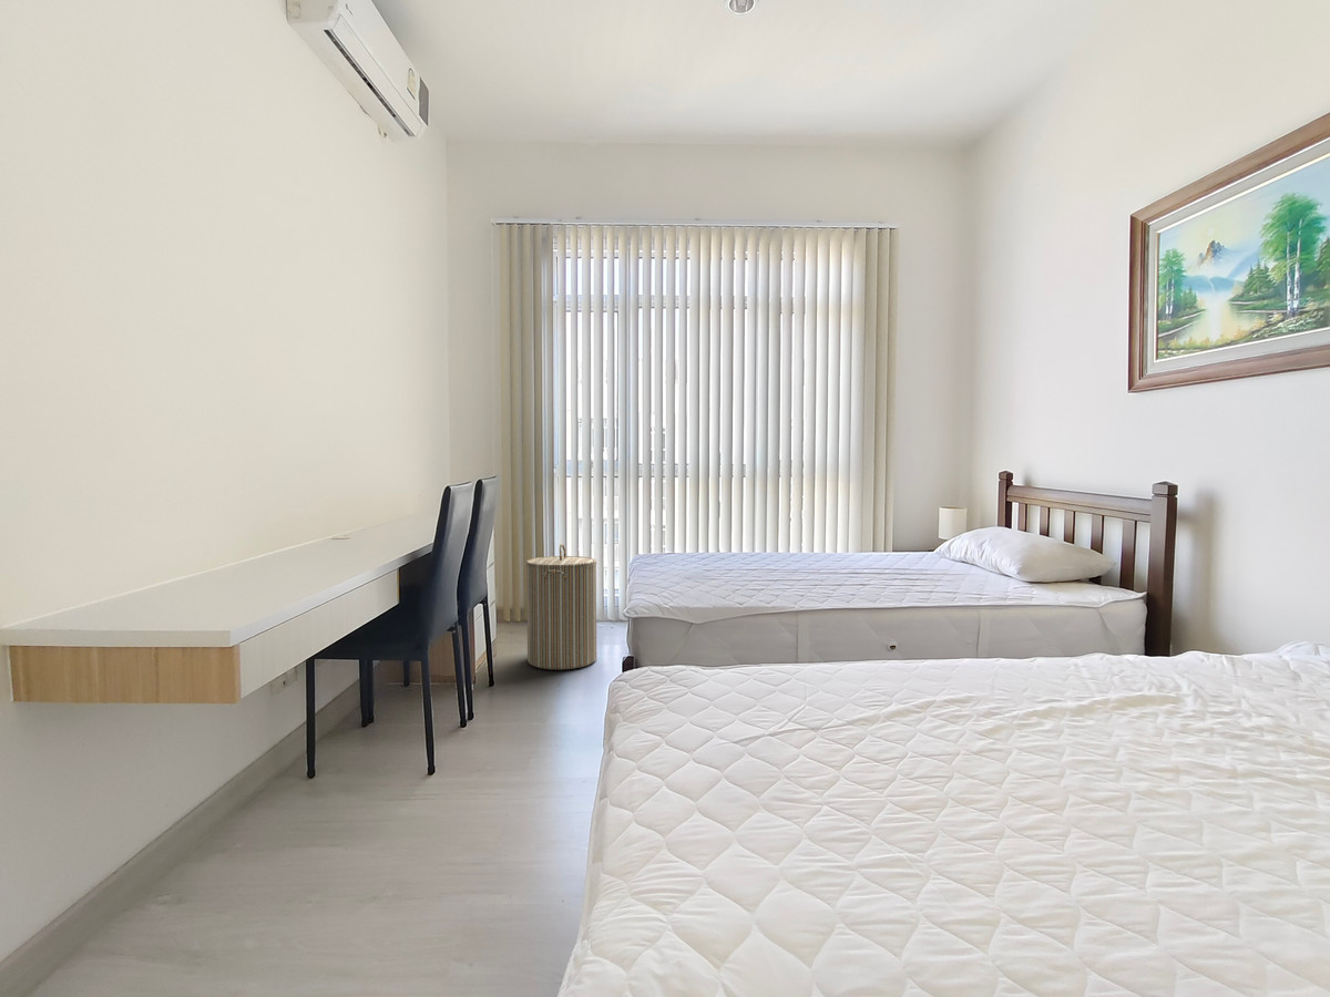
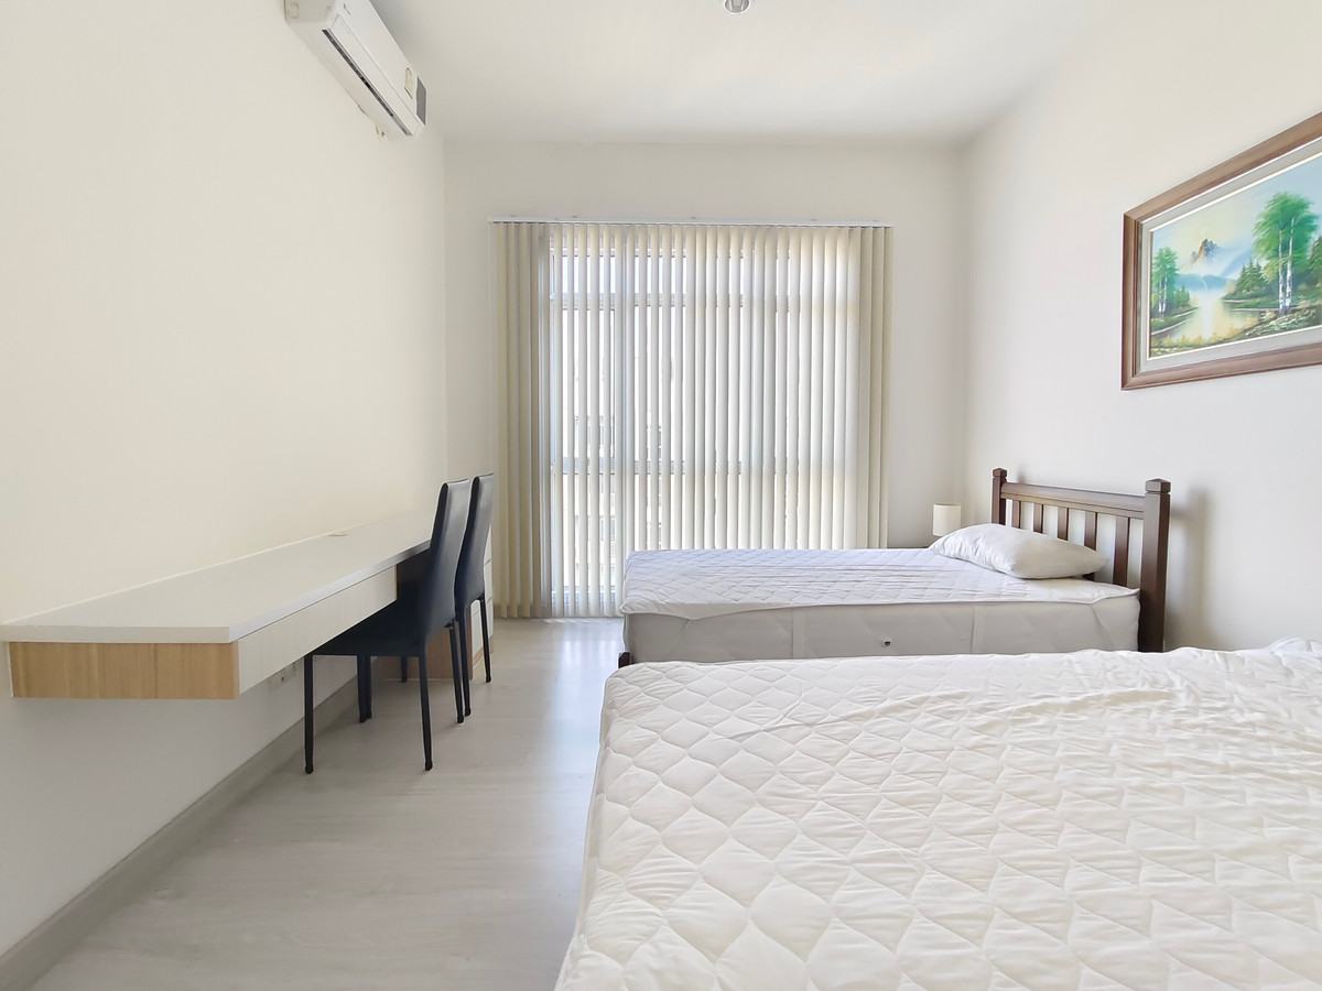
- laundry hamper (562, 602)
